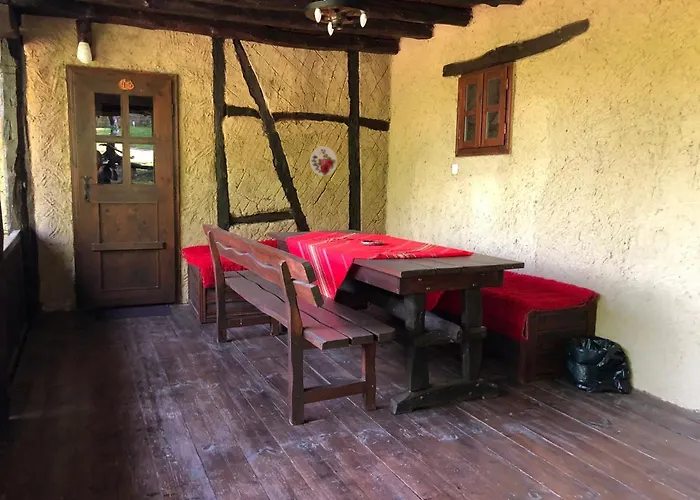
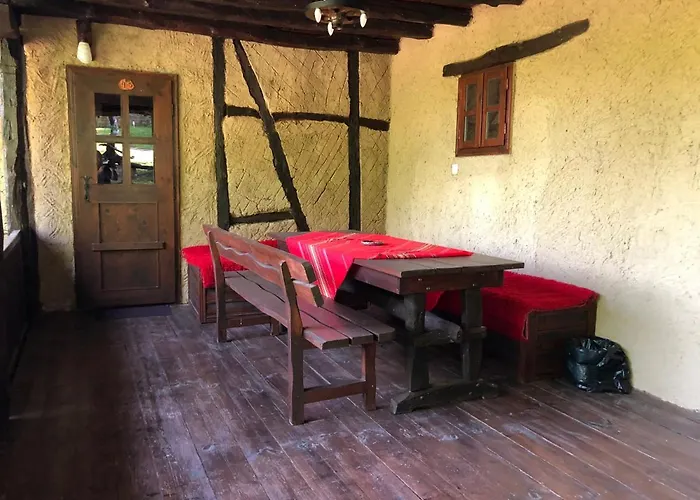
- decorative plate (323, 161)
